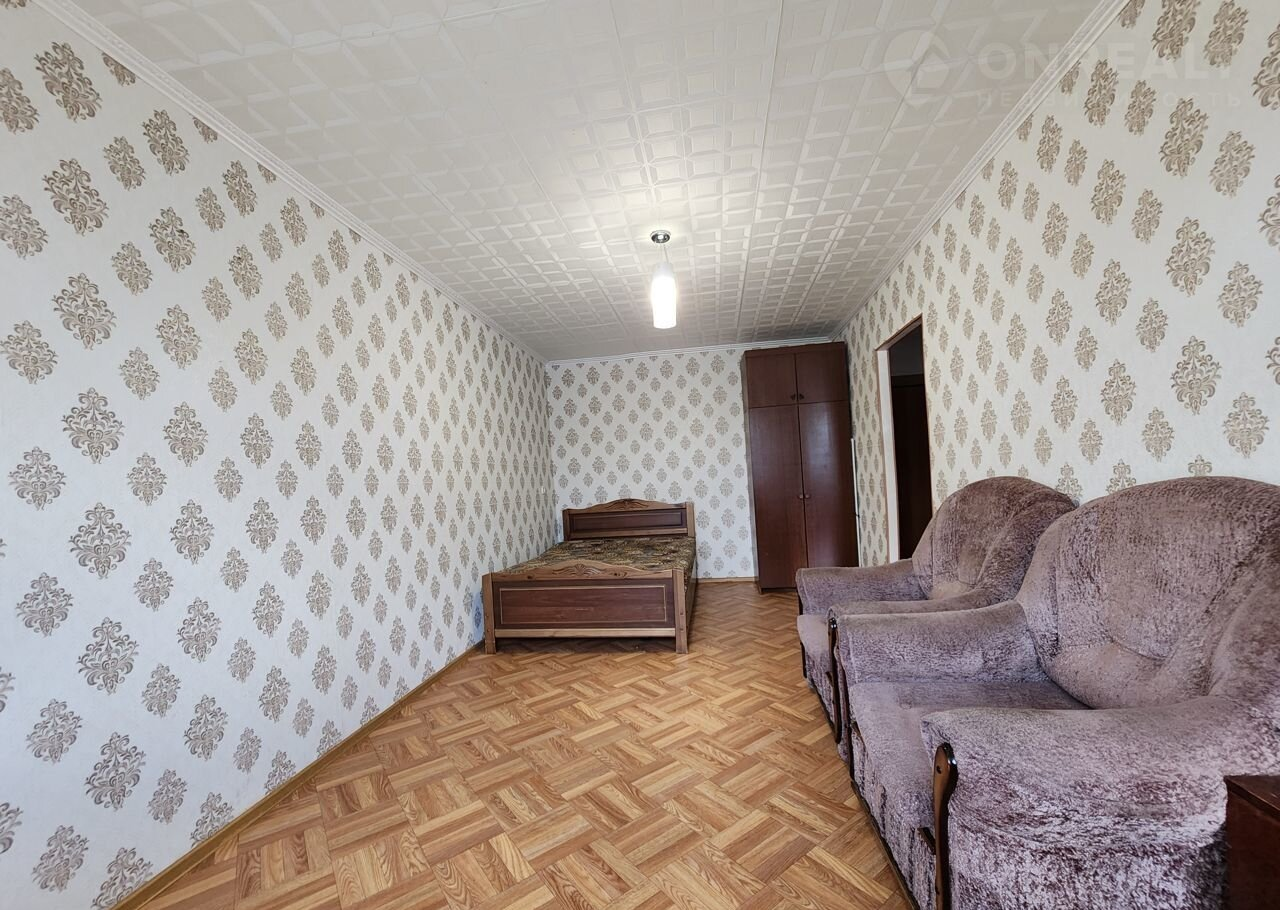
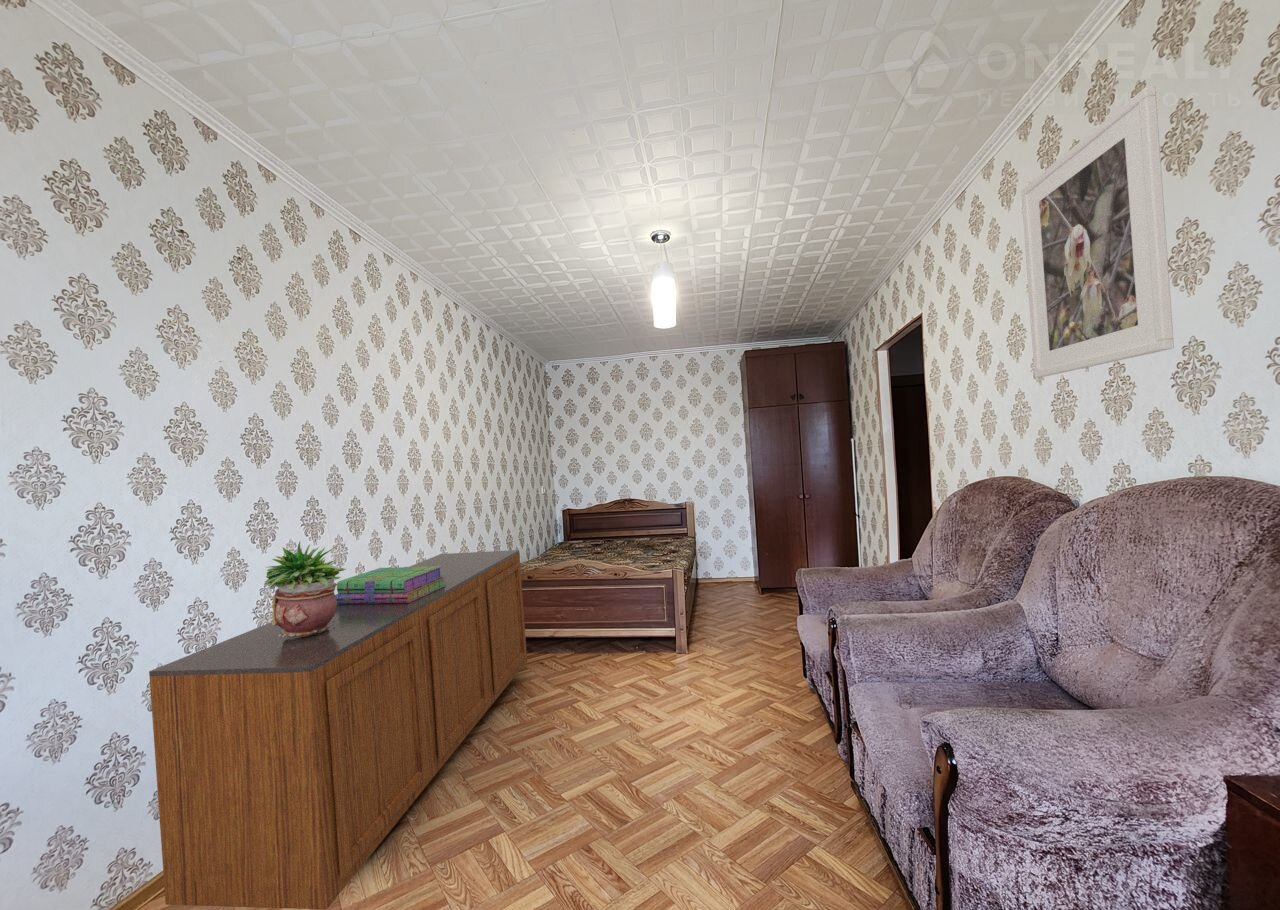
+ stack of books (391, 583)
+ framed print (1084, 256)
+ potted plant (308, 586)
+ sideboard (407, 670)
